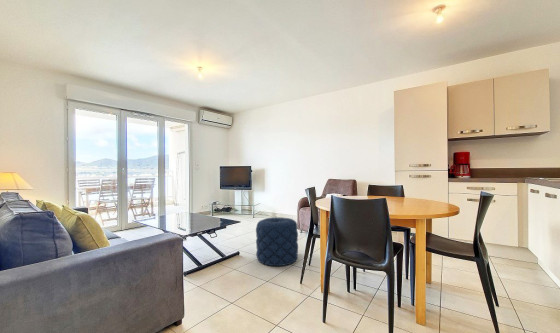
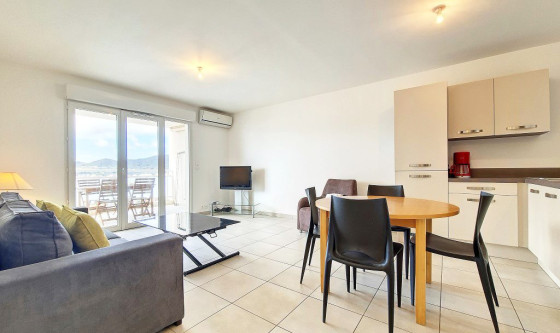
- pouf (277, 238)
